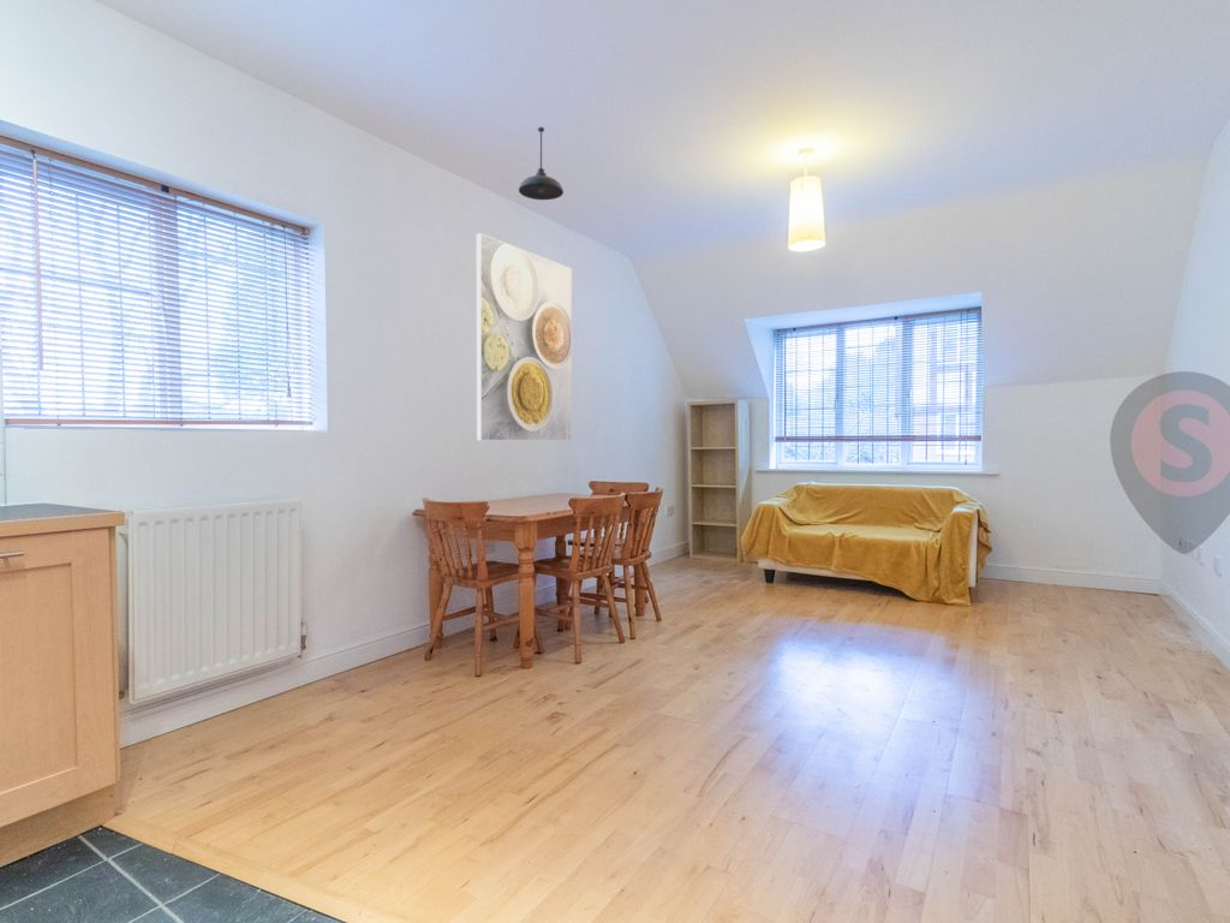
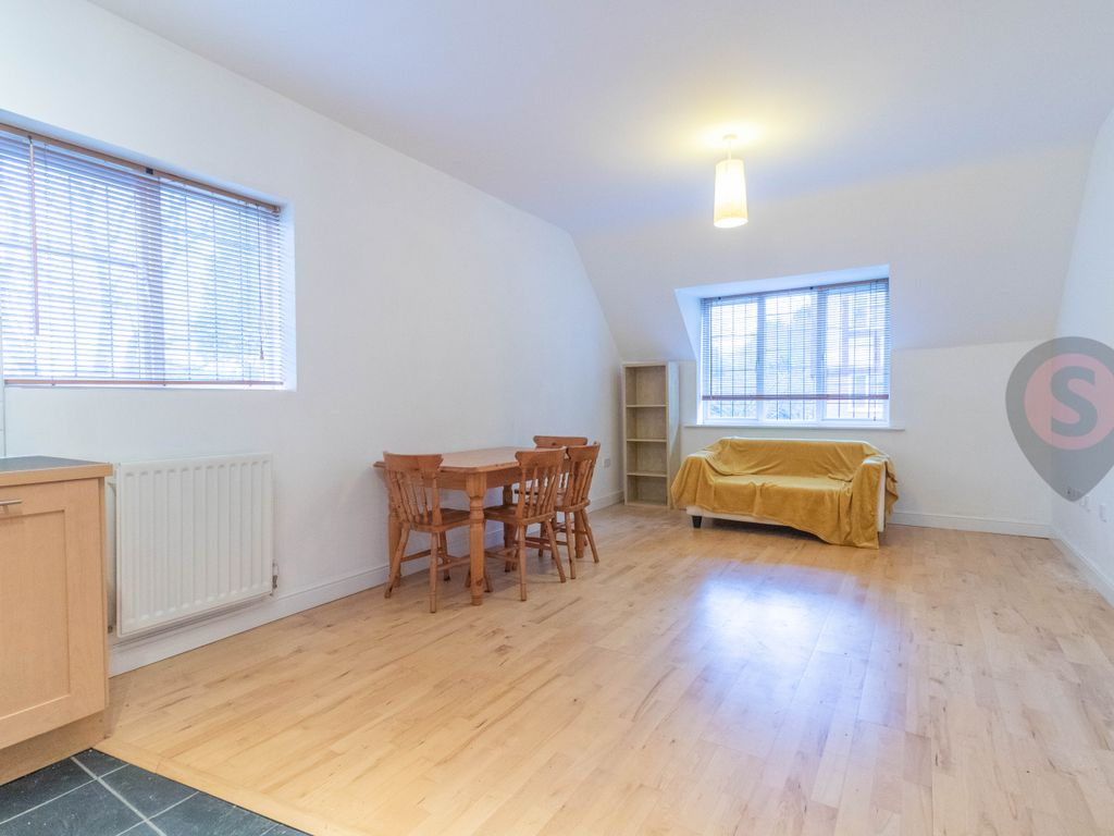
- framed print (527, 346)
- pendant light (541, 160)
